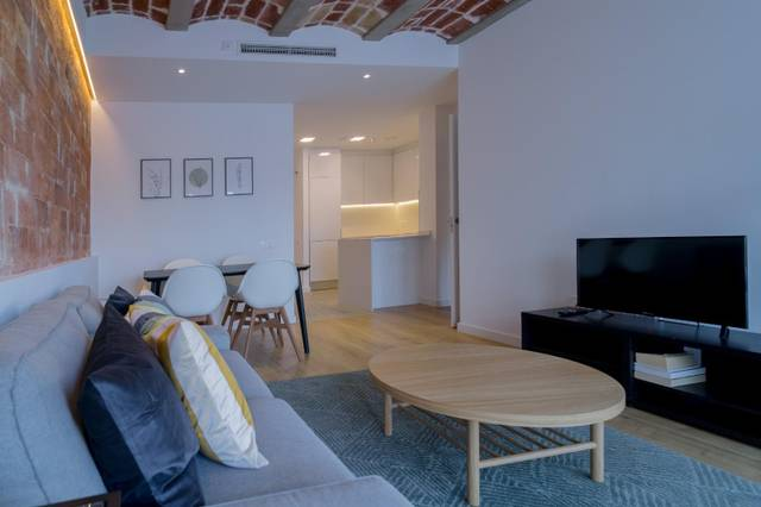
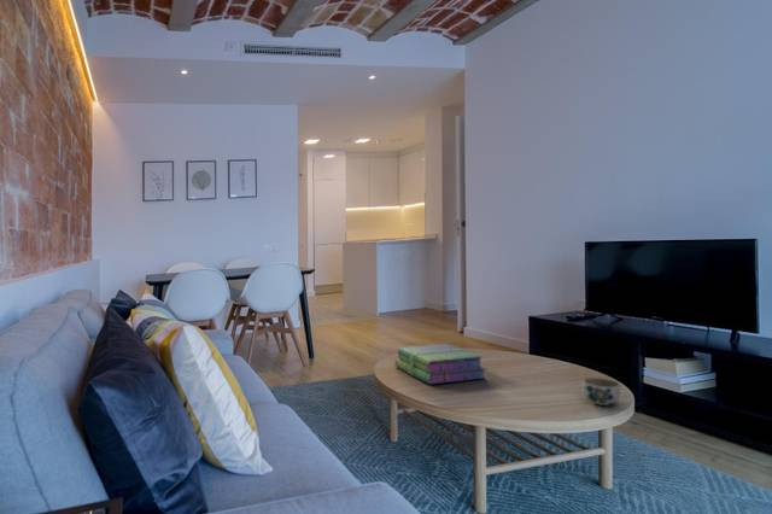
+ stack of books (438, 362)
+ bowl (601, 392)
